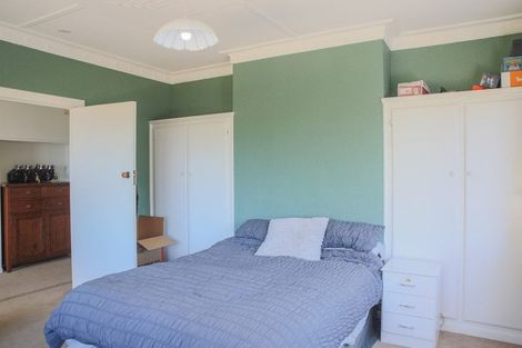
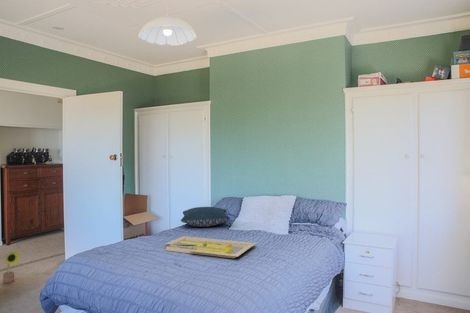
+ serving tray (207, 247)
+ pillow (205, 216)
+ decorative plant (9, 265)
